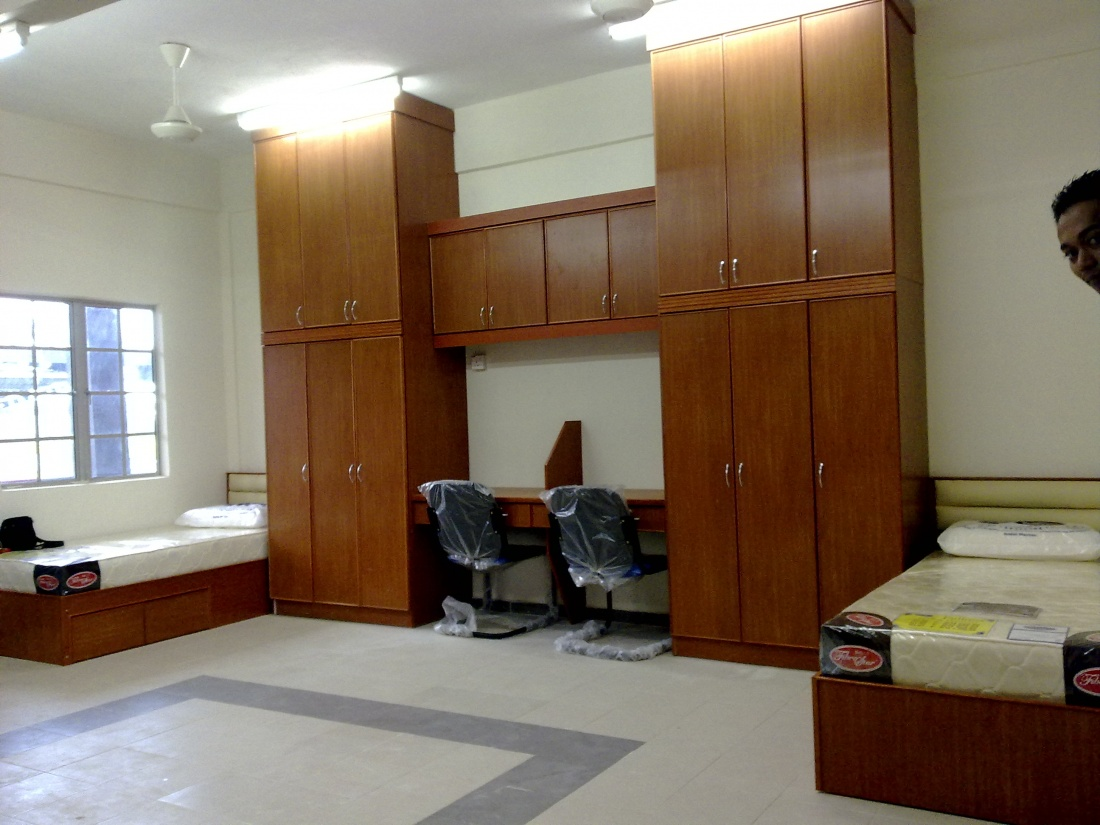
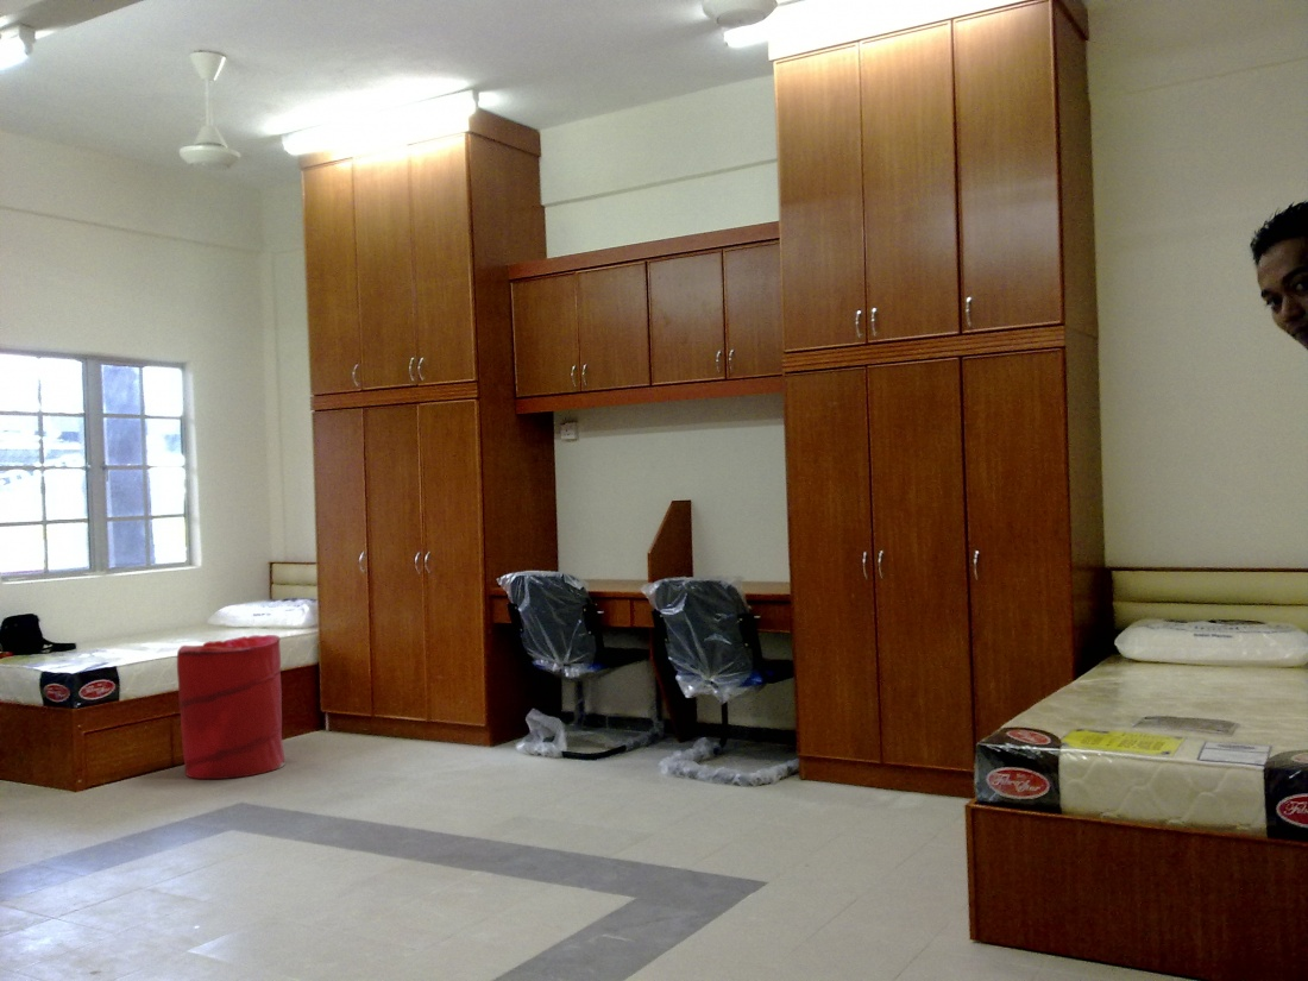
+ laundry hamper (231, 703)
